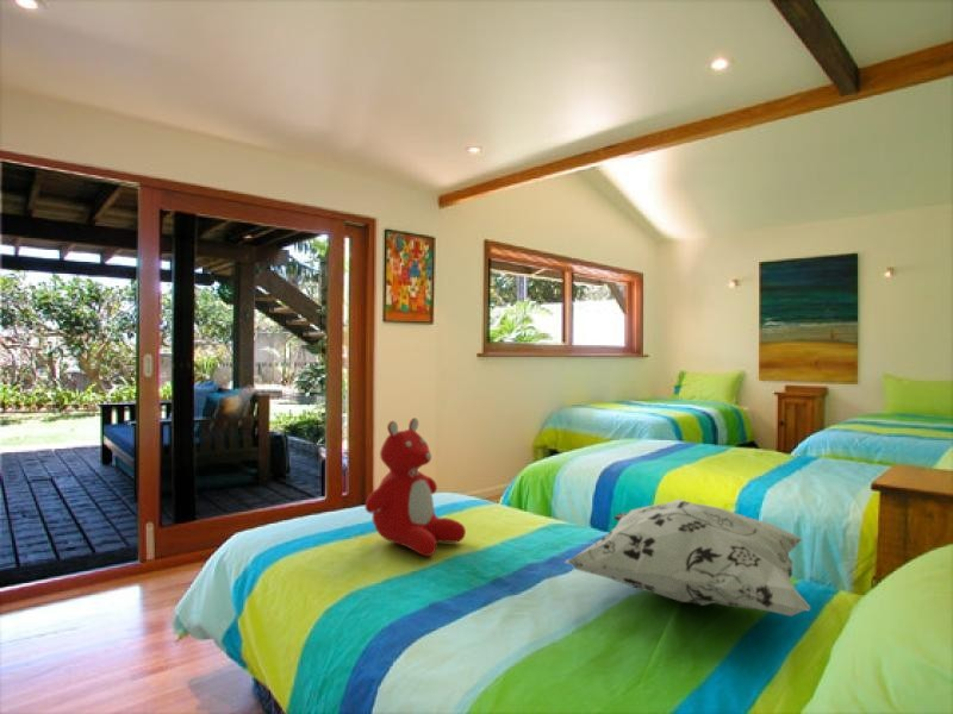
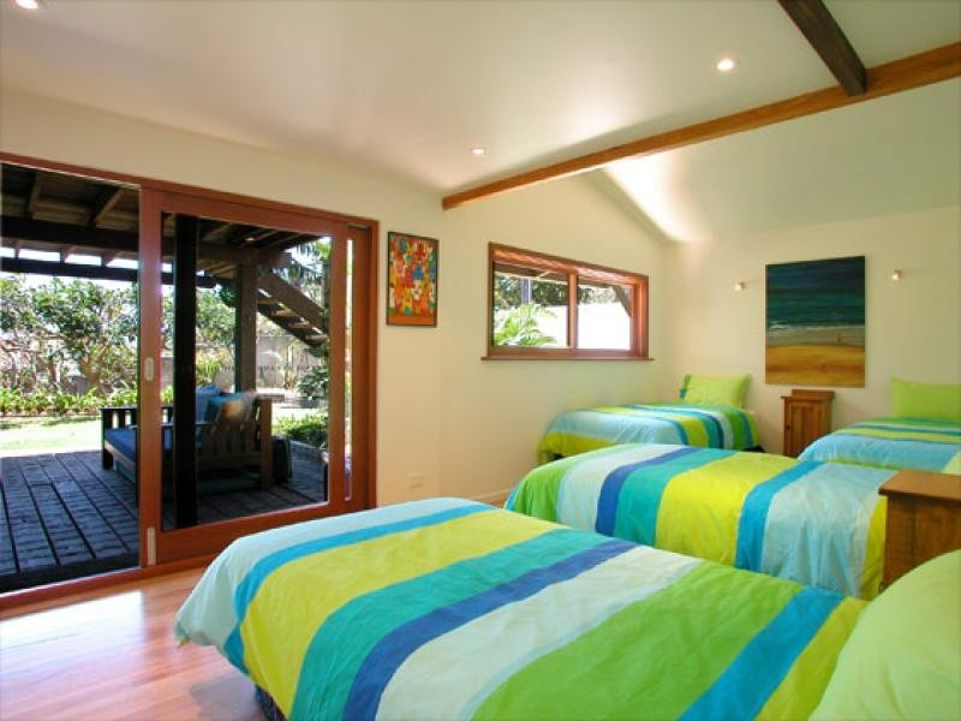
- decorative pillow (691, 550)
- teddy bear (417, 482)
